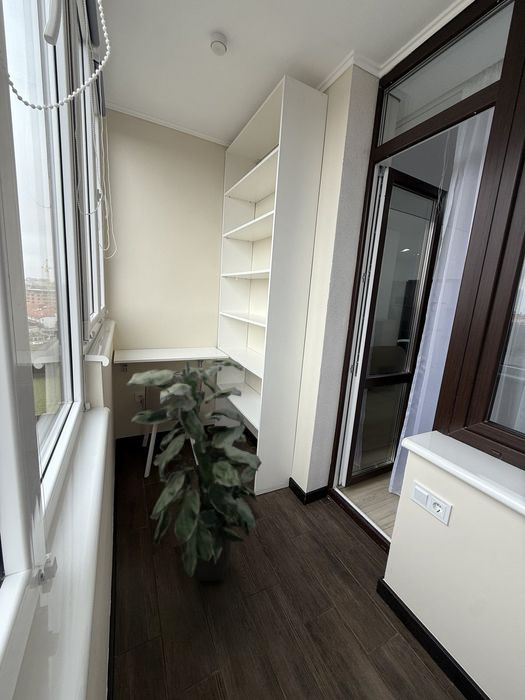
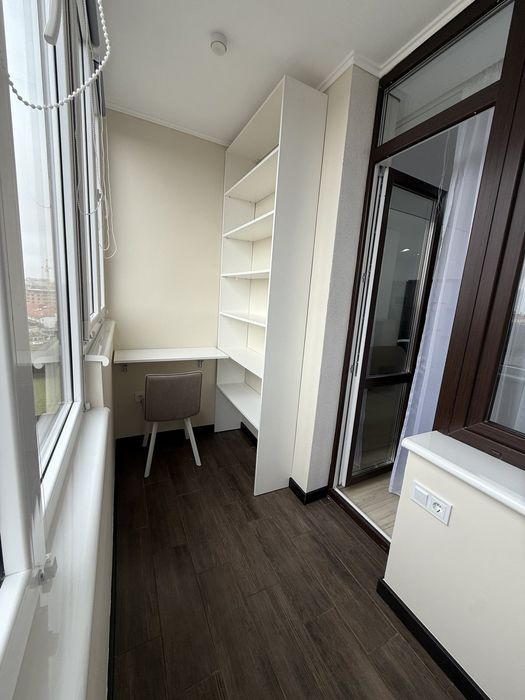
- indoor plant (205, 475)
